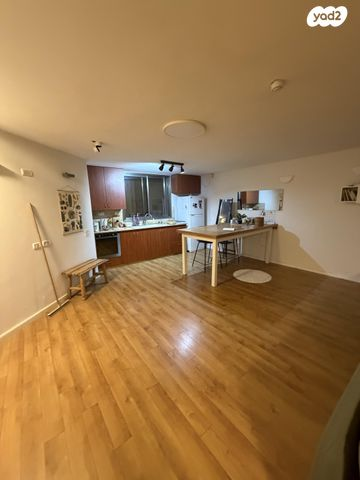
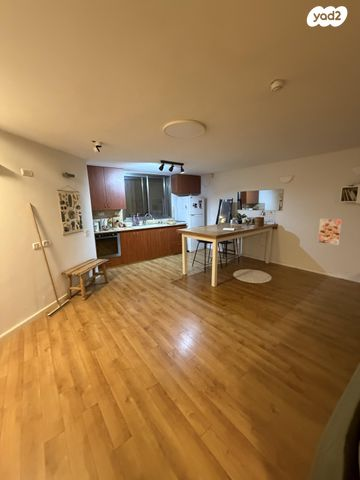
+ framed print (329, 231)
